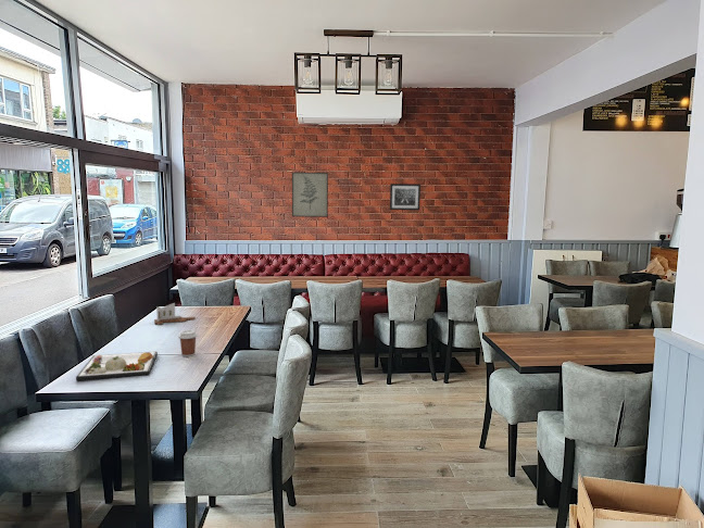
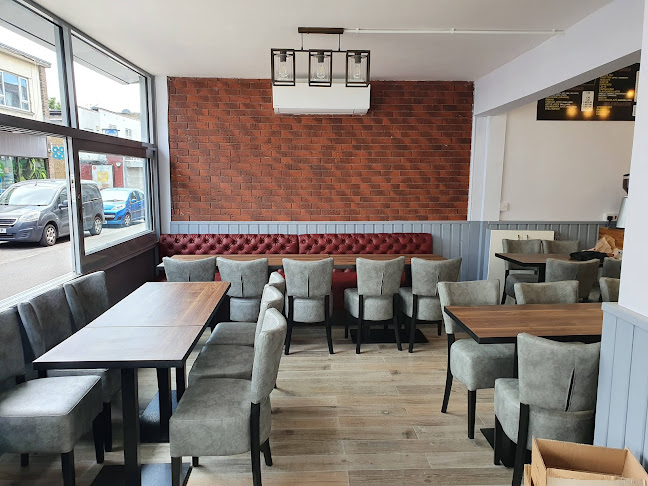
- coffee cup (188, 342)
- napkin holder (173, 312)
- wall art (404, 197)
- dinner plate (120, 360)
- wall art (310, 194)
